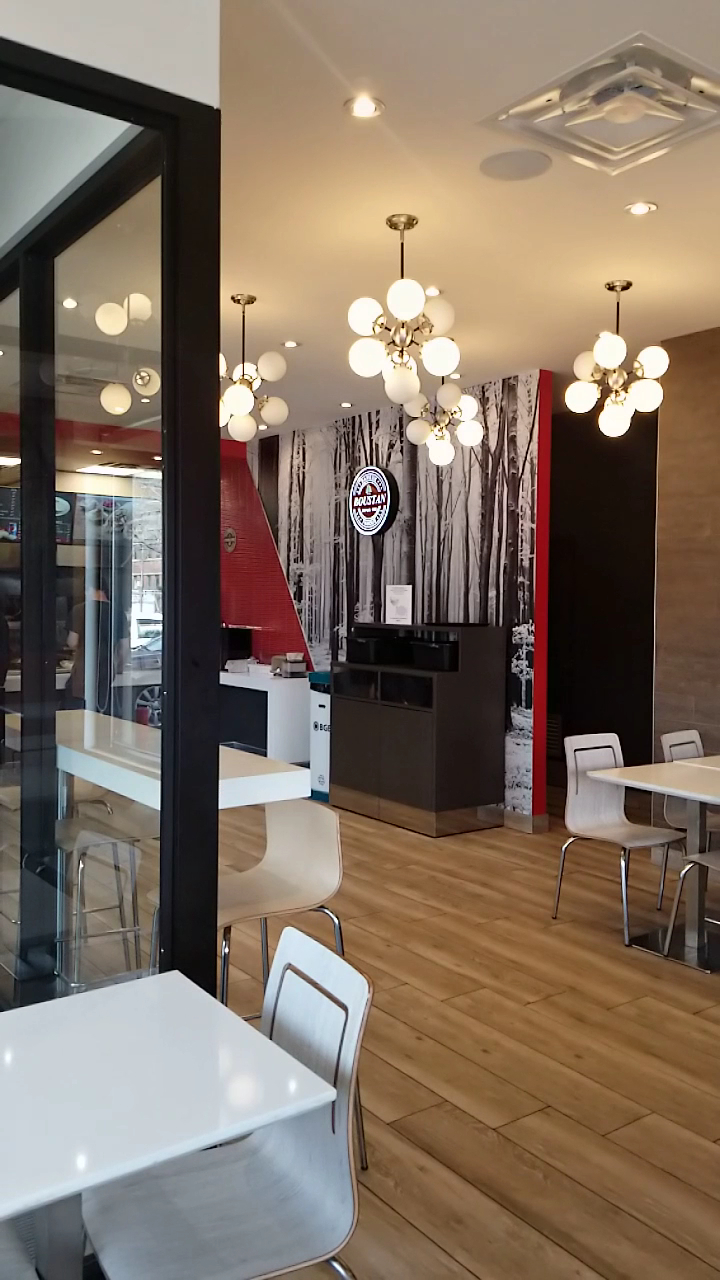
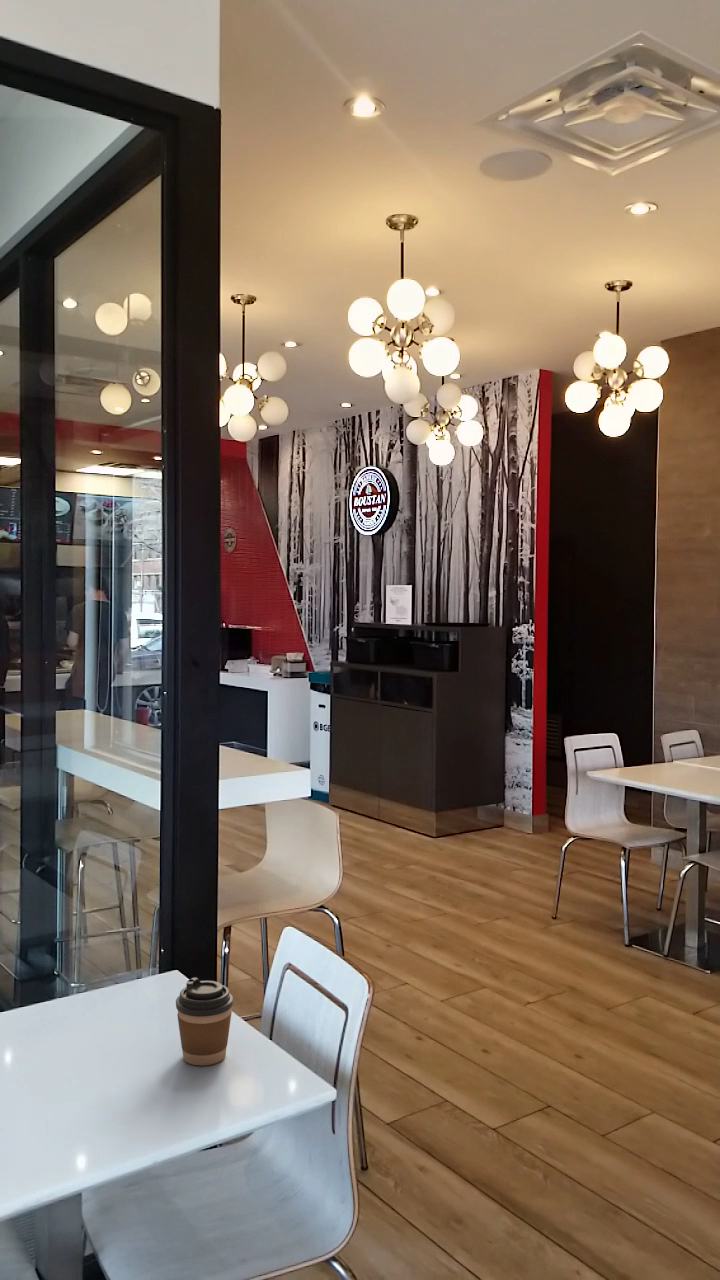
+ coffee cup (204, 1019)
